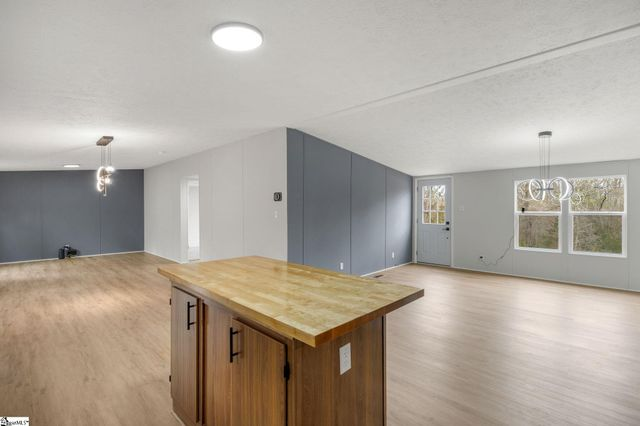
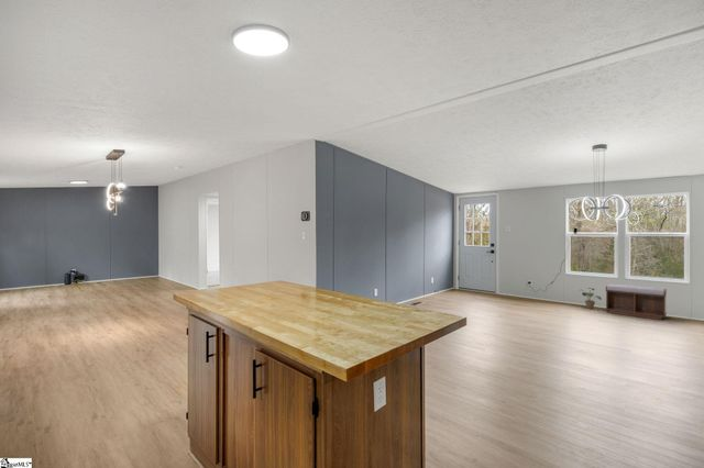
+ potted plant (590, 298)
+ bench (635, 300)
